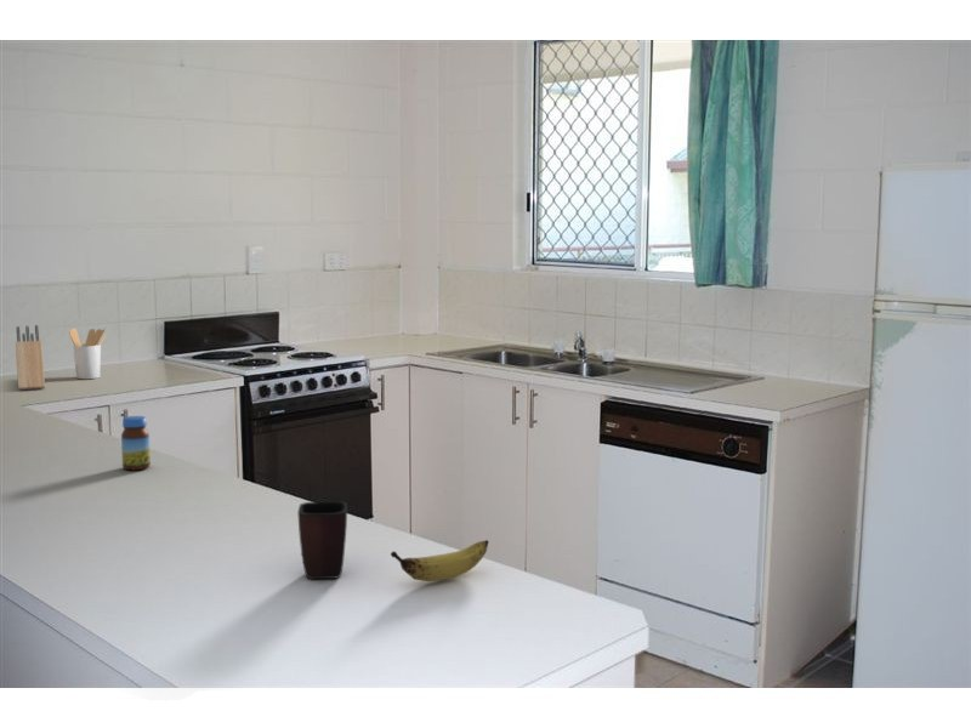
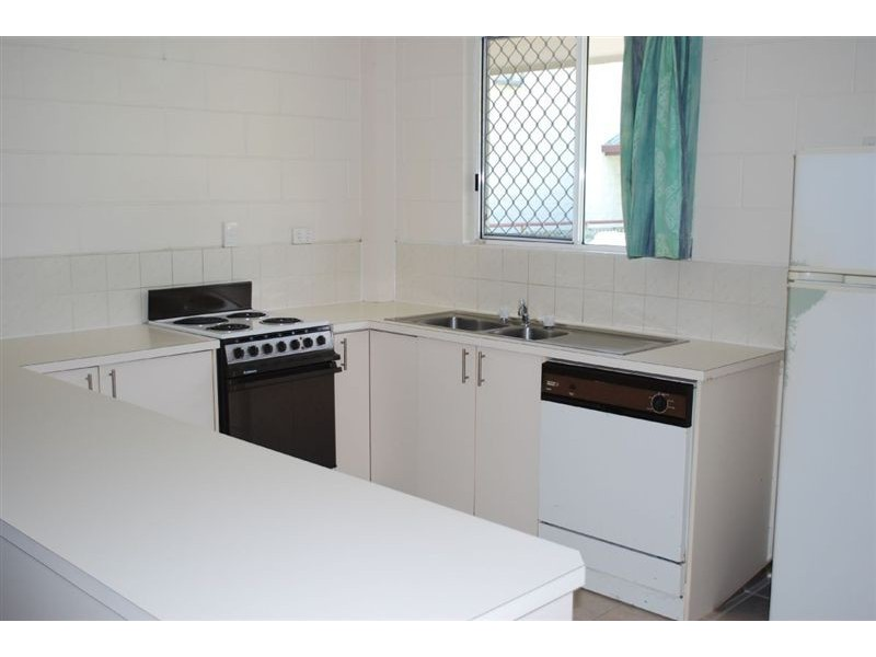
- utensil holder (90, 352)
- banana (441, 559)
- knife block (29, 356)
- jar (135, 442)
- mug (320, 538)
